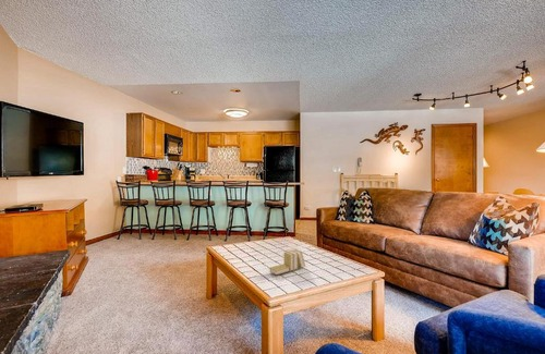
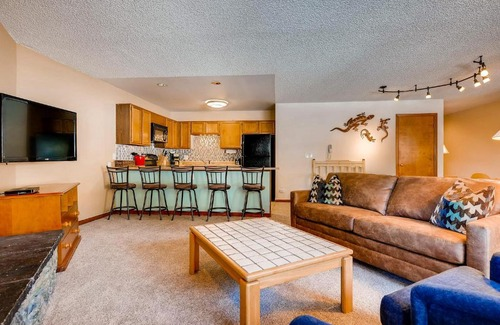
- books (288, 261)
